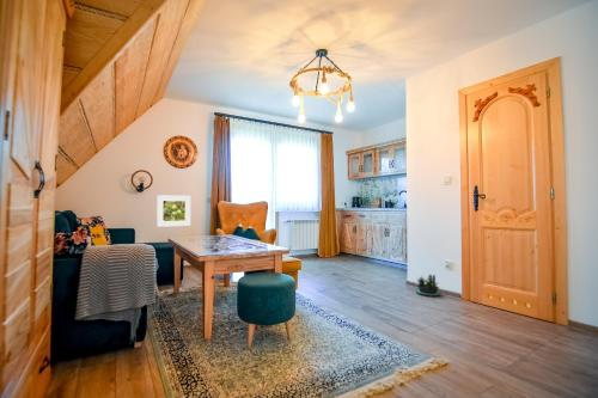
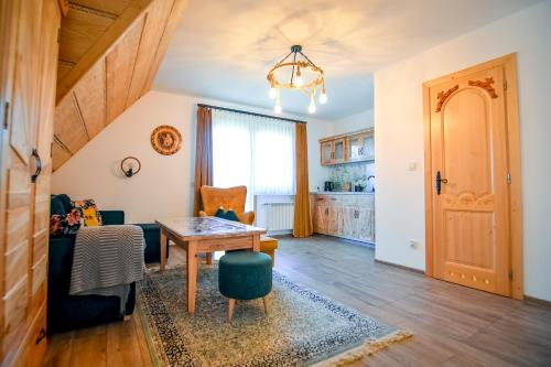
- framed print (173, 210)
- potted plant (428, 284)
